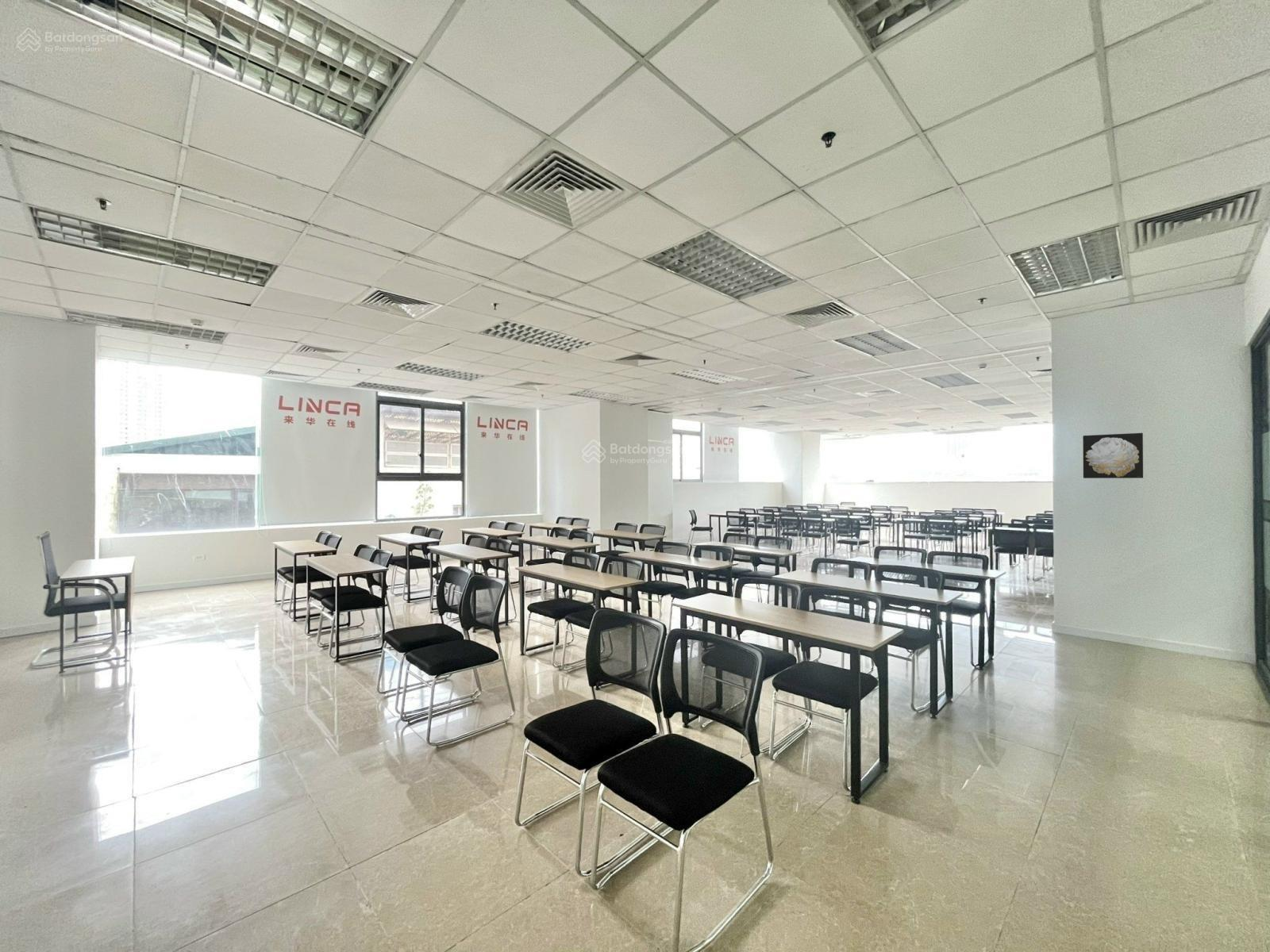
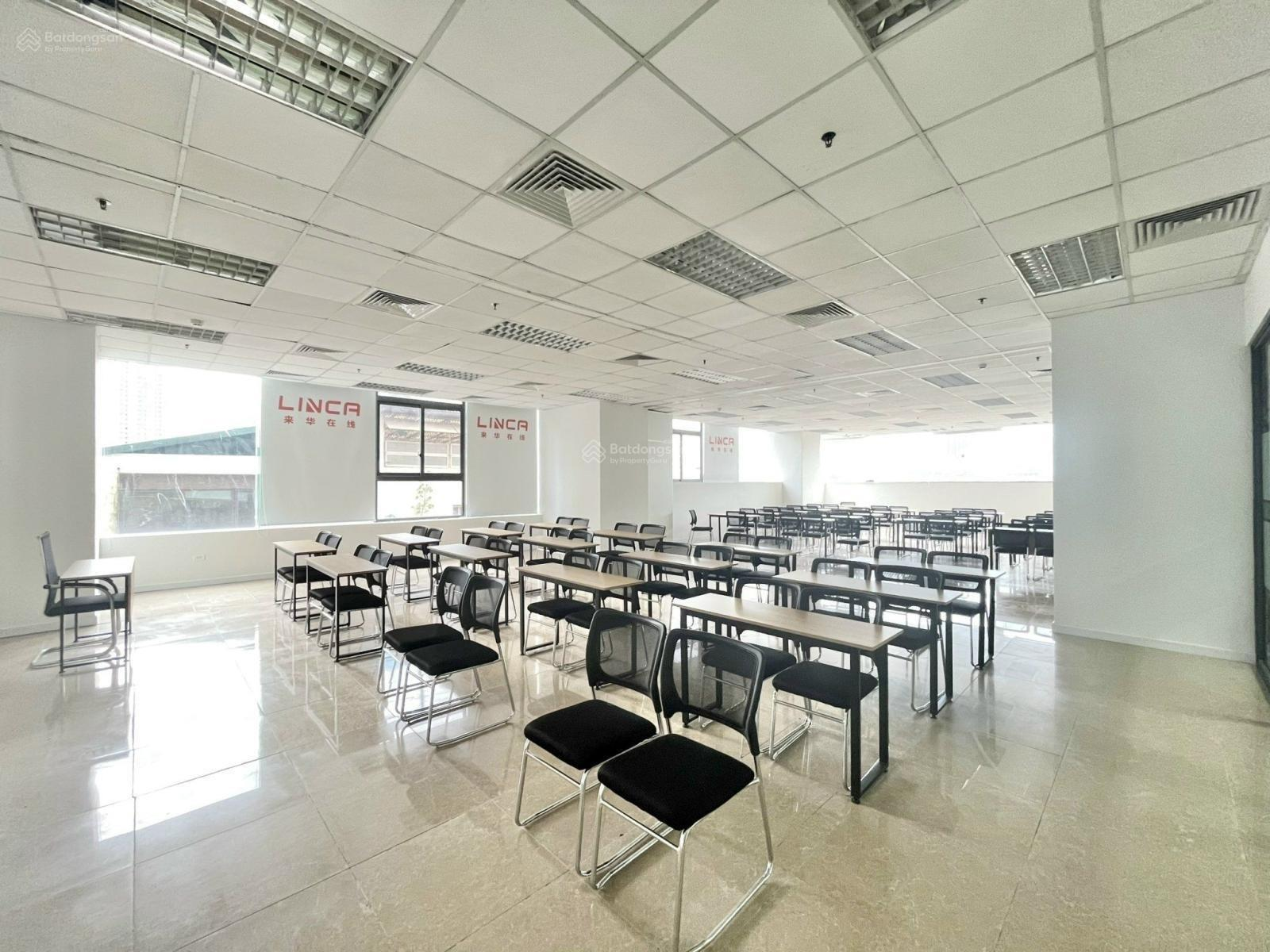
- wall art (1112, 456)
